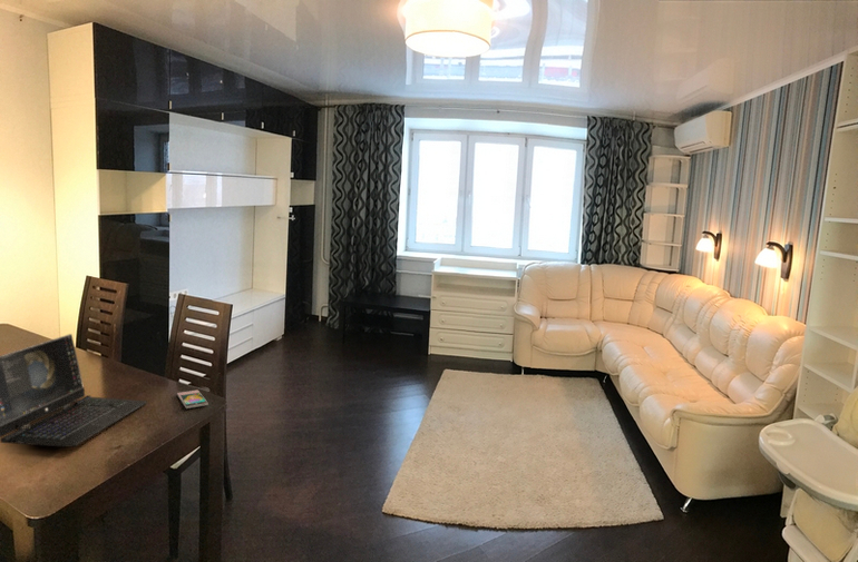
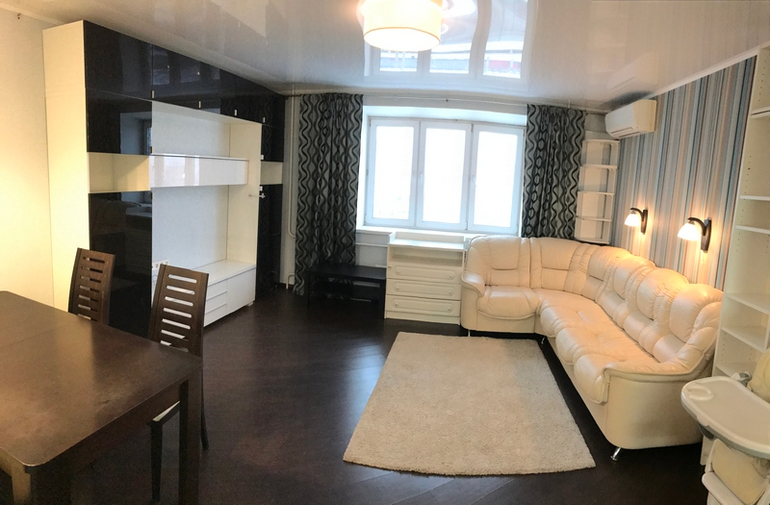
- smartphone (192, 398)
- laptop (72, 386)
